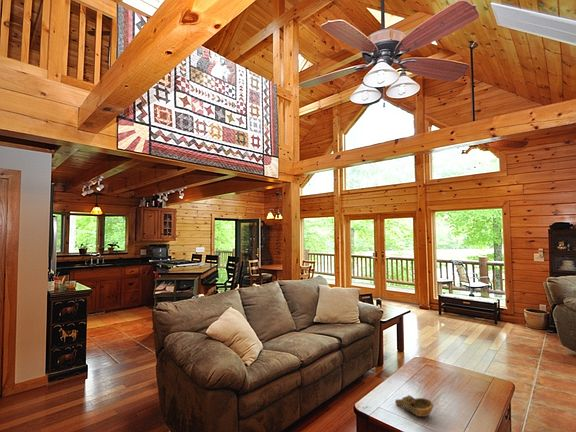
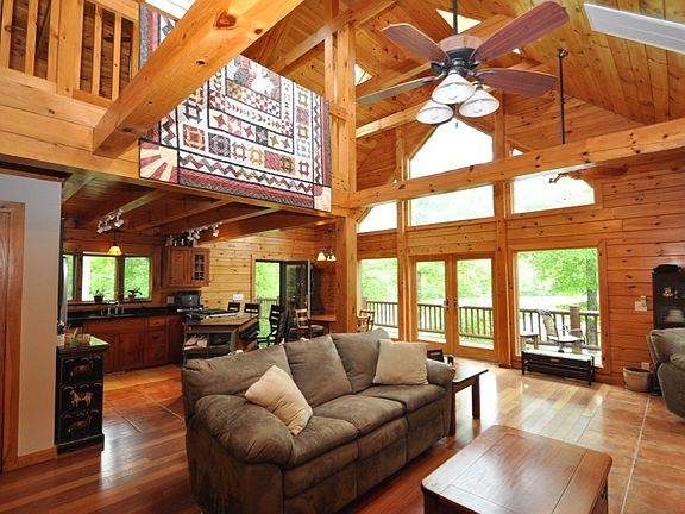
- decorative bowl (413, 404)
